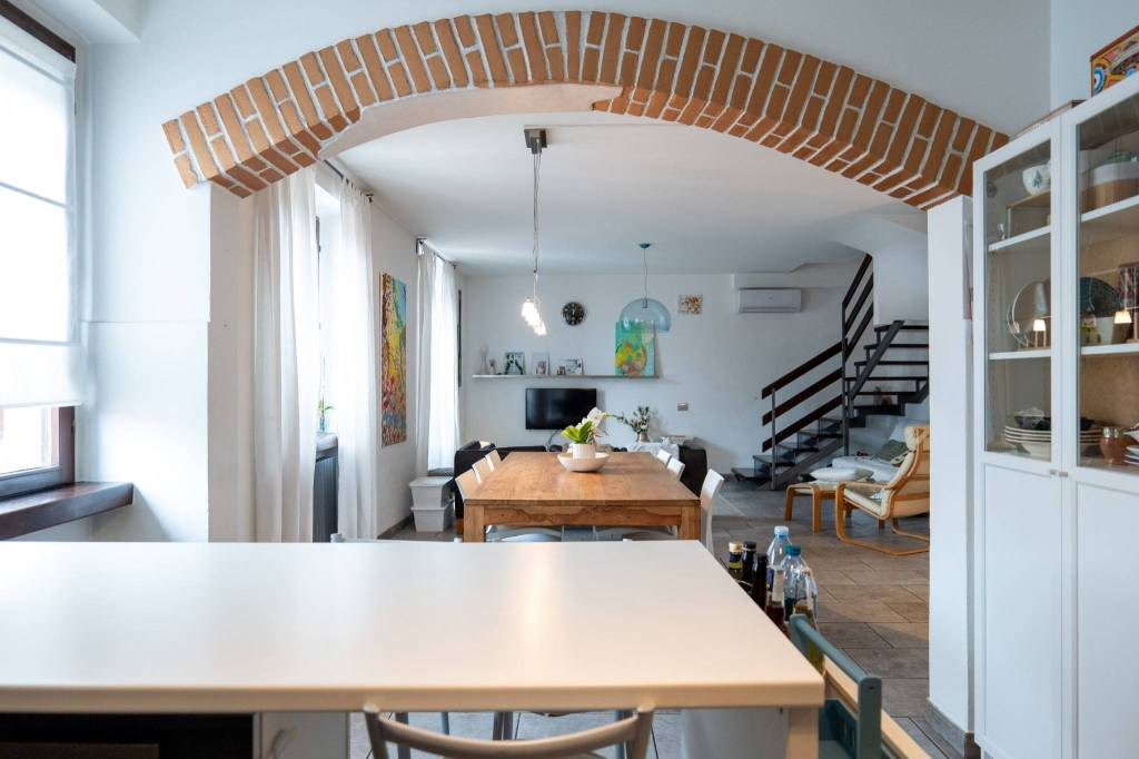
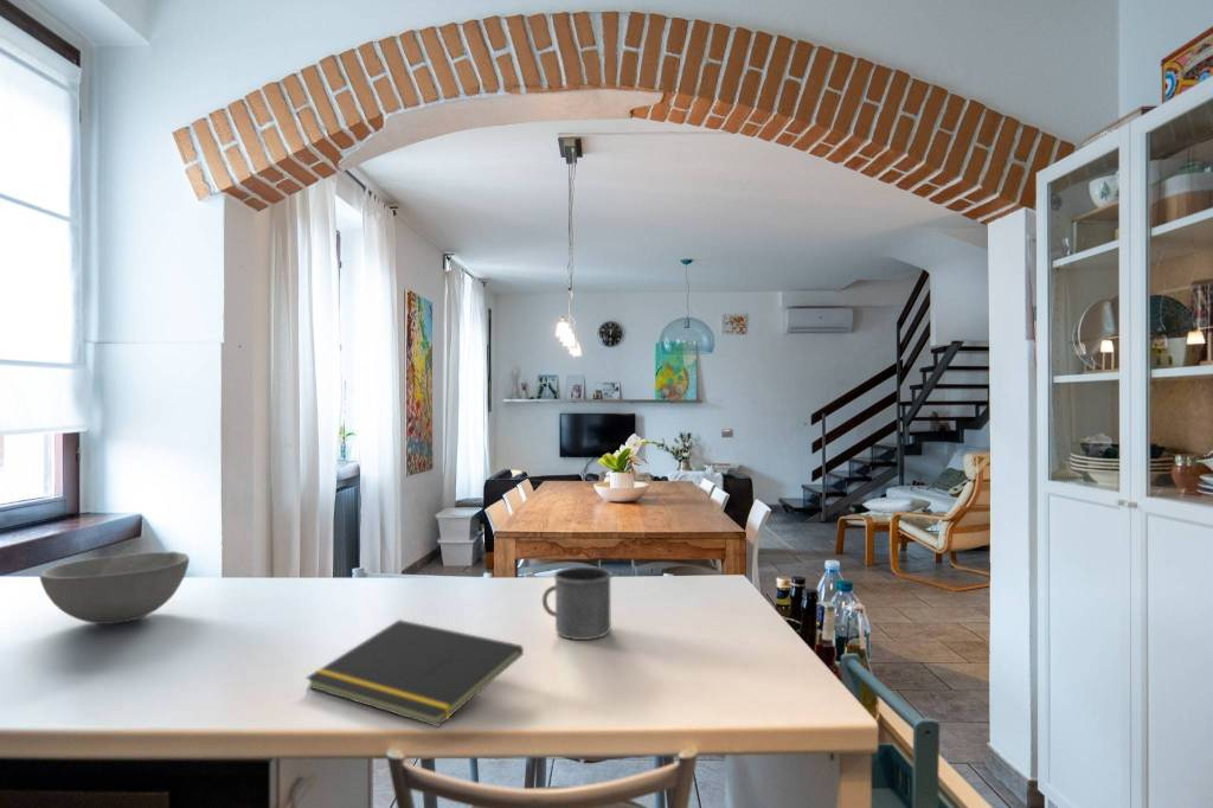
+ notepad (416, 666)
+ bowl (118, 590)
+ mug (576, 601)
